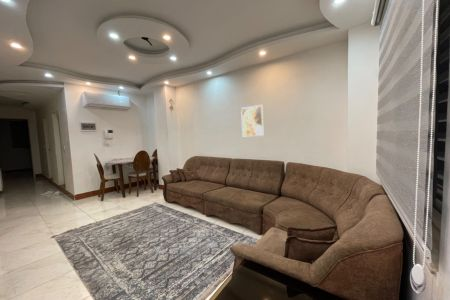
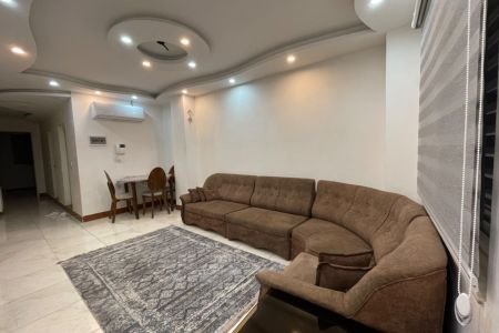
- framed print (252, 121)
